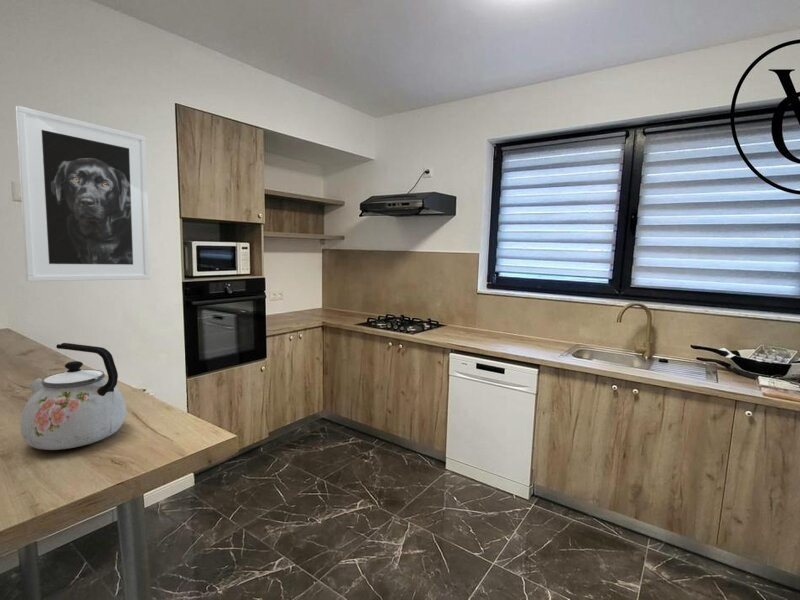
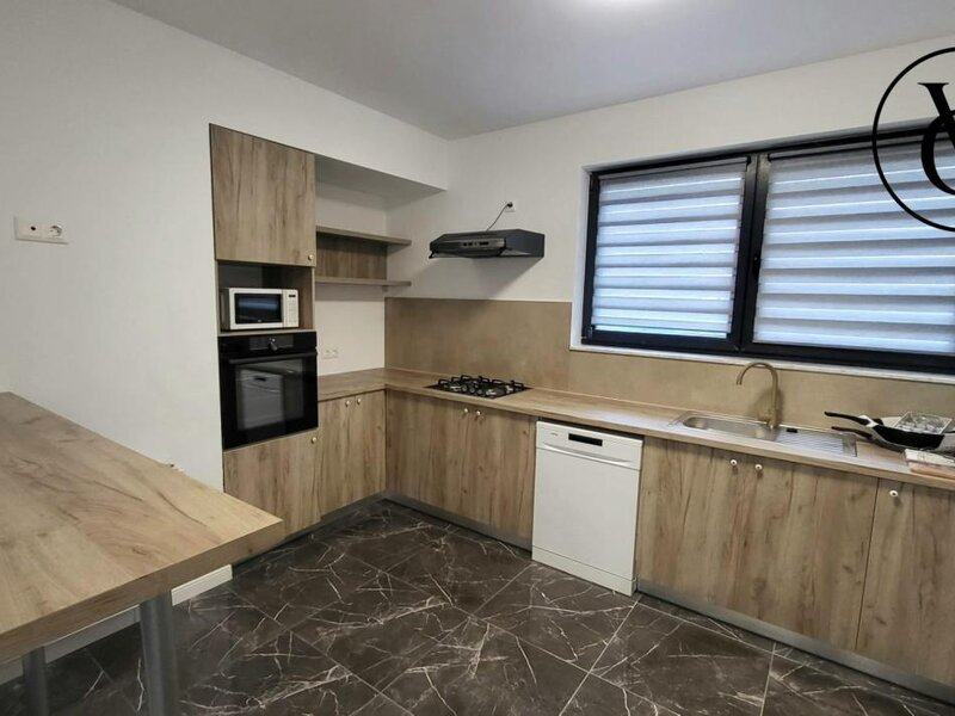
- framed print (90, 203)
- kettle (74, 391)
